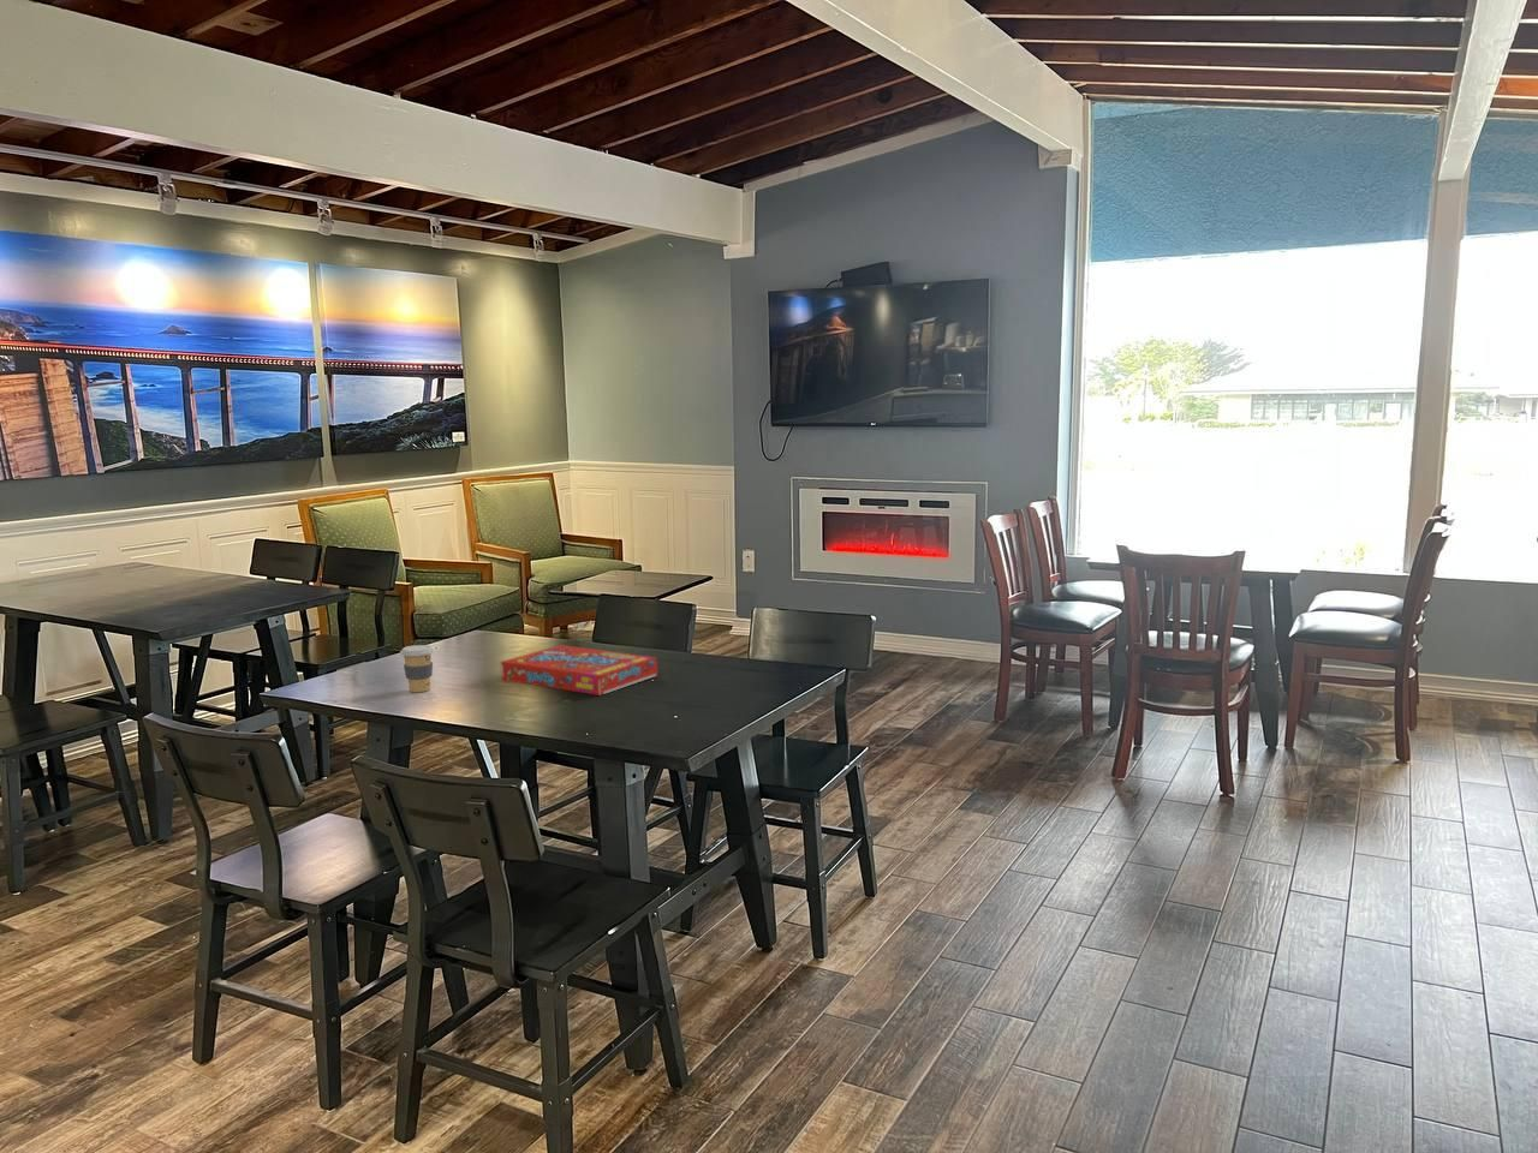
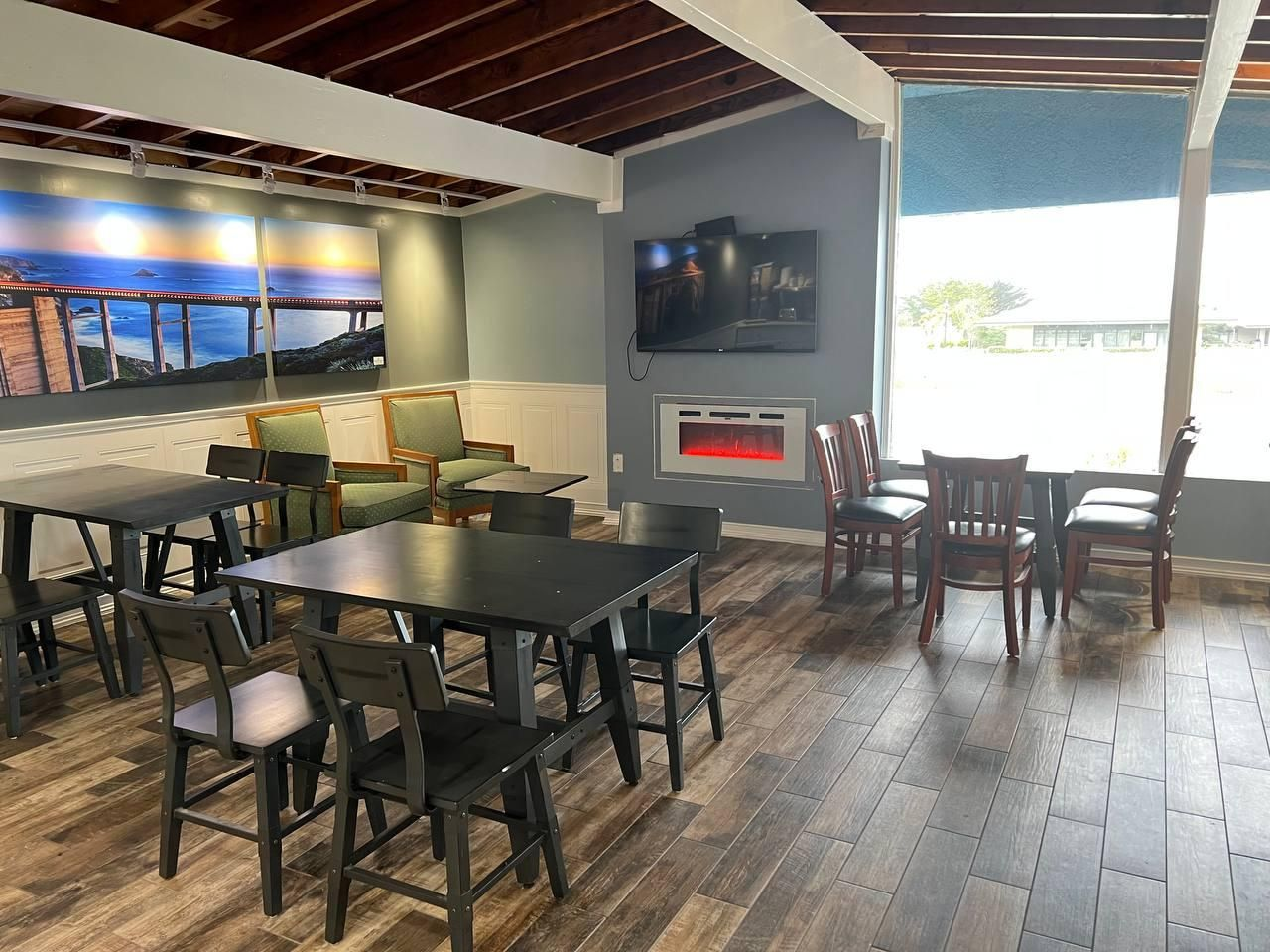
- snack box (579, 667)
- coffee cup (418, 667)
